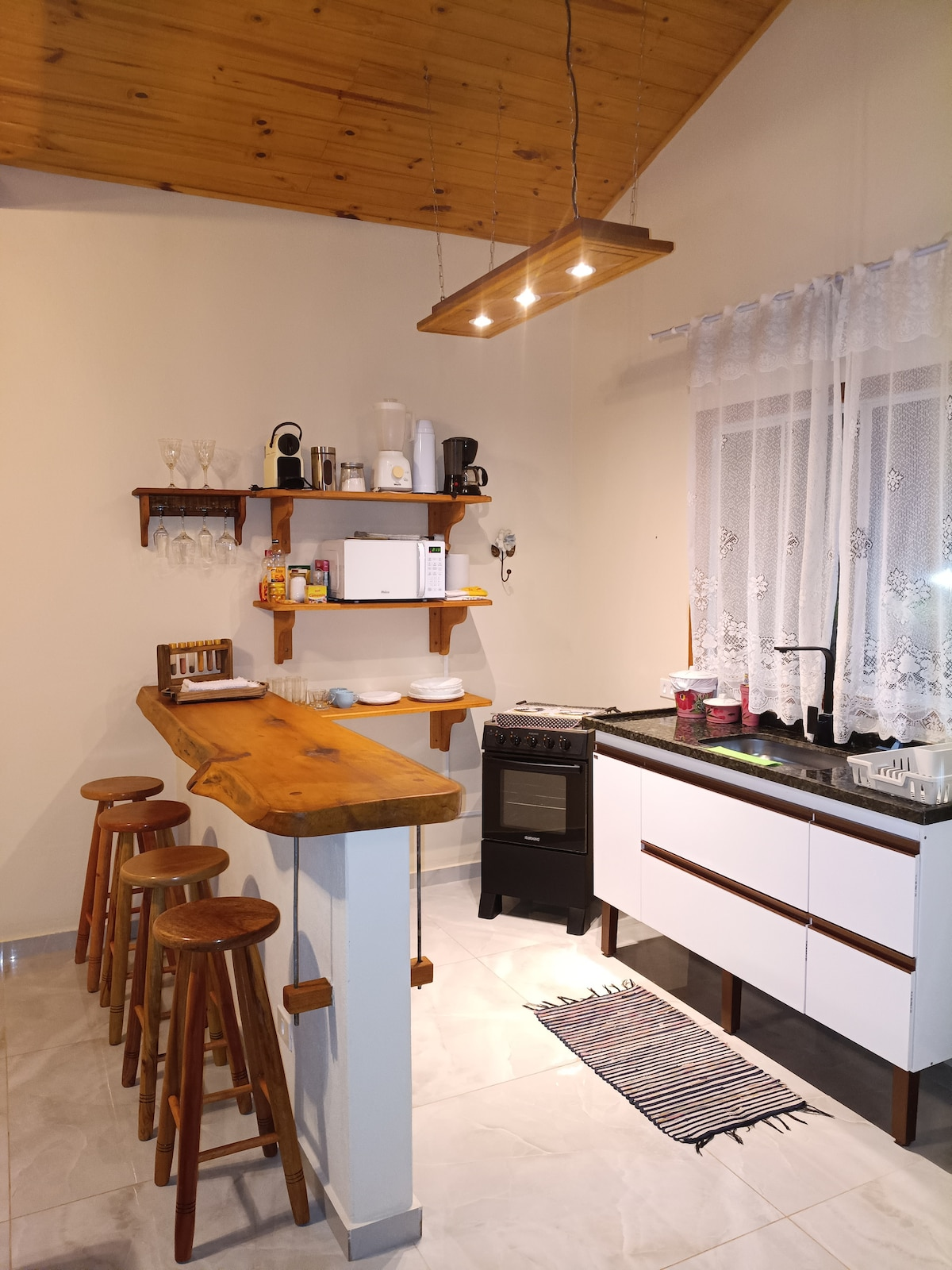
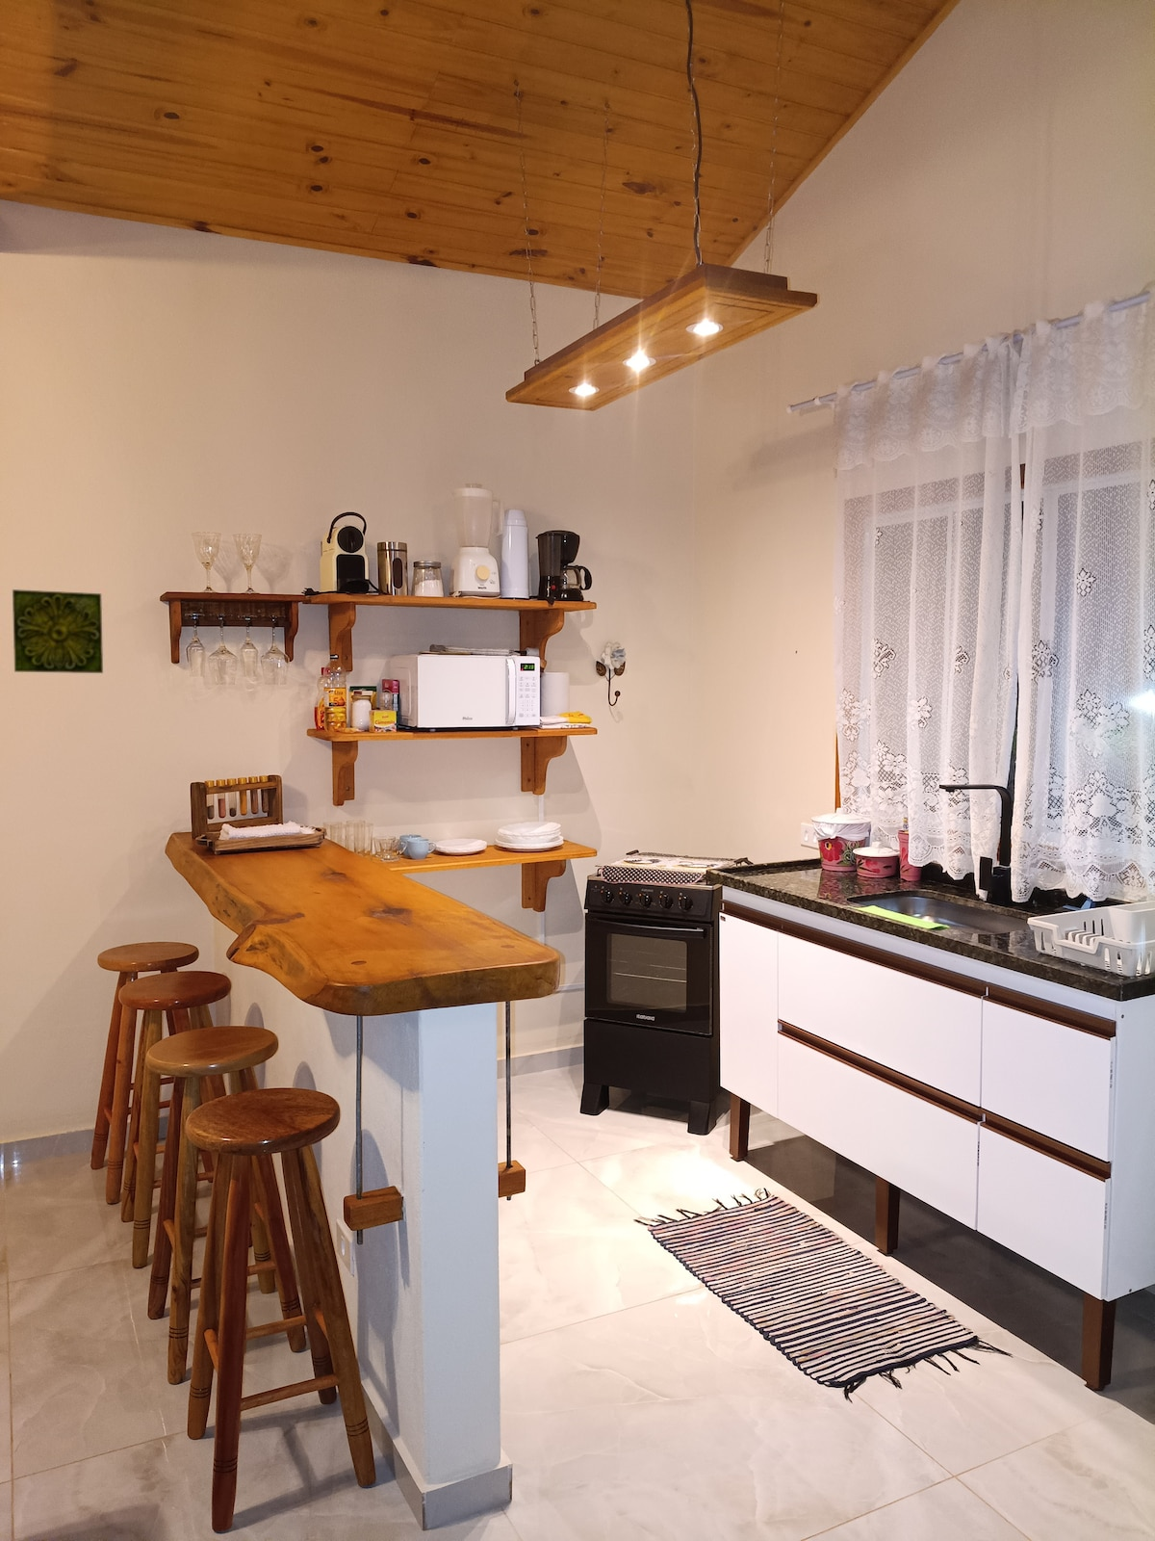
+ decorative tile (58, 632)
